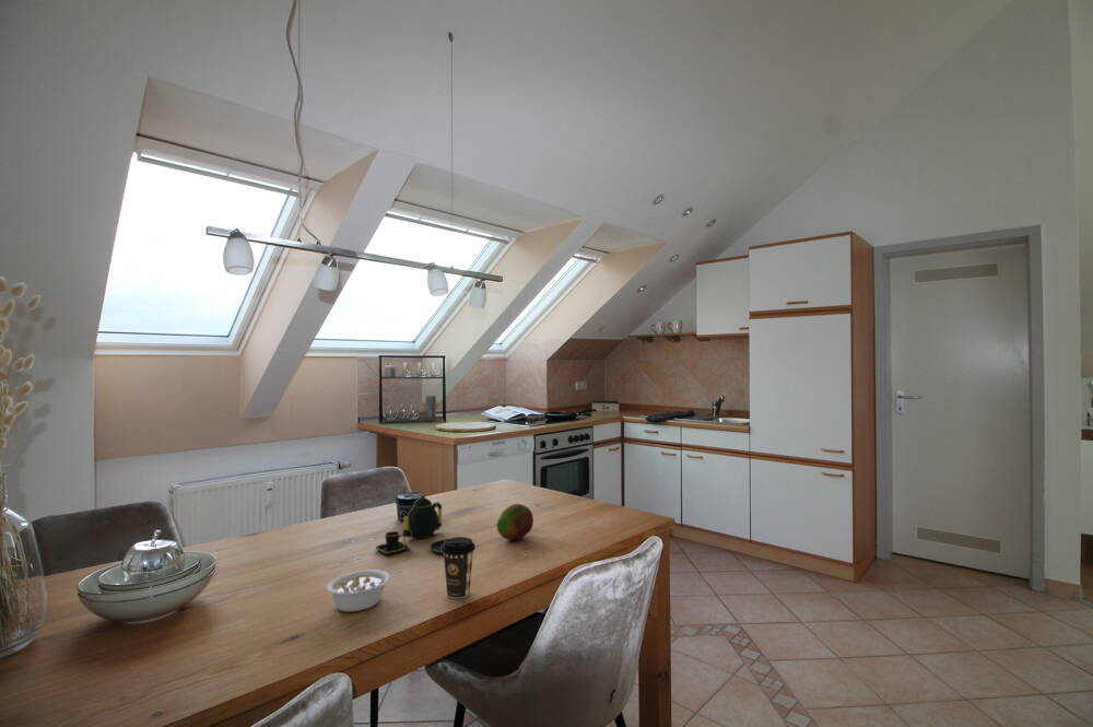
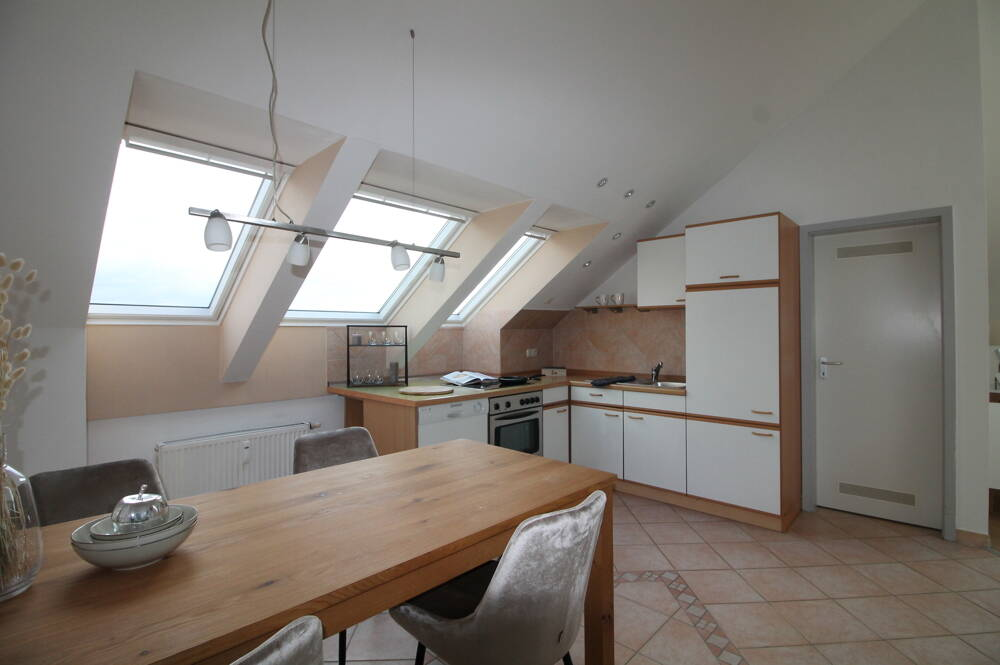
- legume (361, 588)
- jar (410, 506)
- coffee cup (458, 567)
- teapot (422, 524)
- fruit (515, 521)
